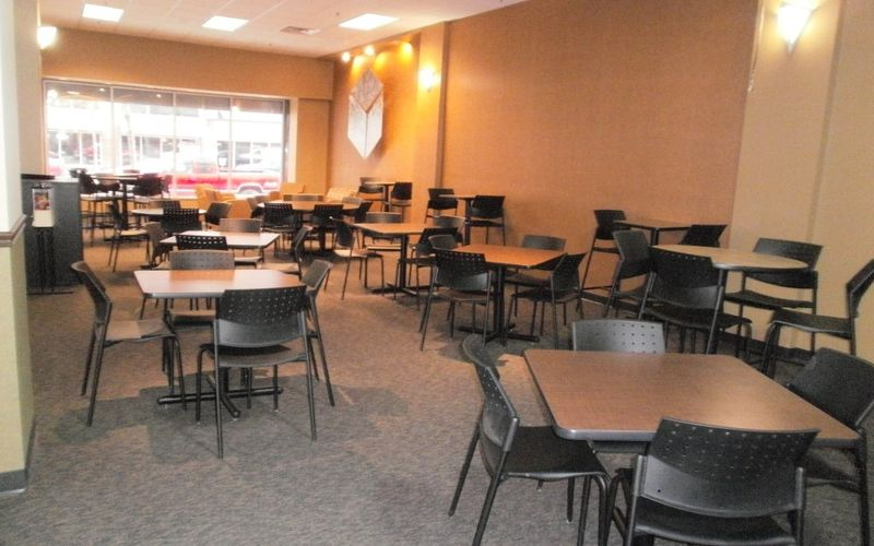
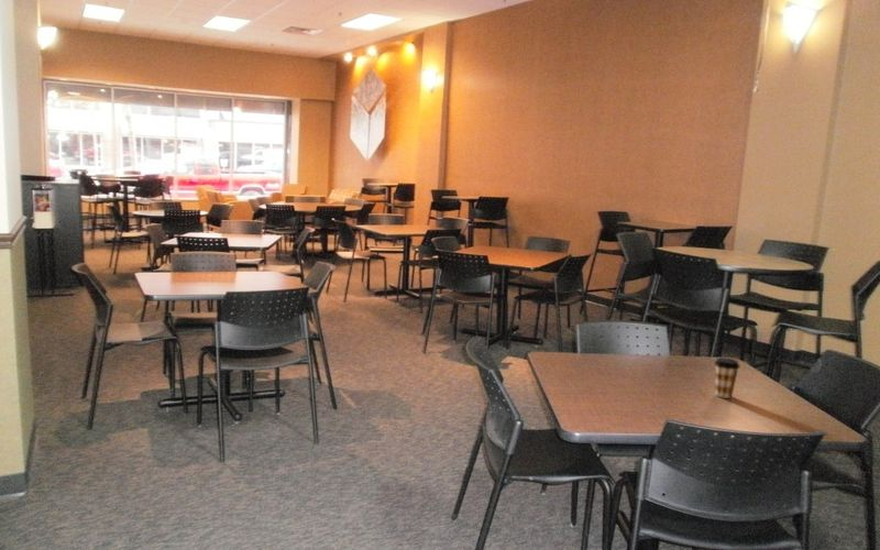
+ coffee cup (725, 377)
